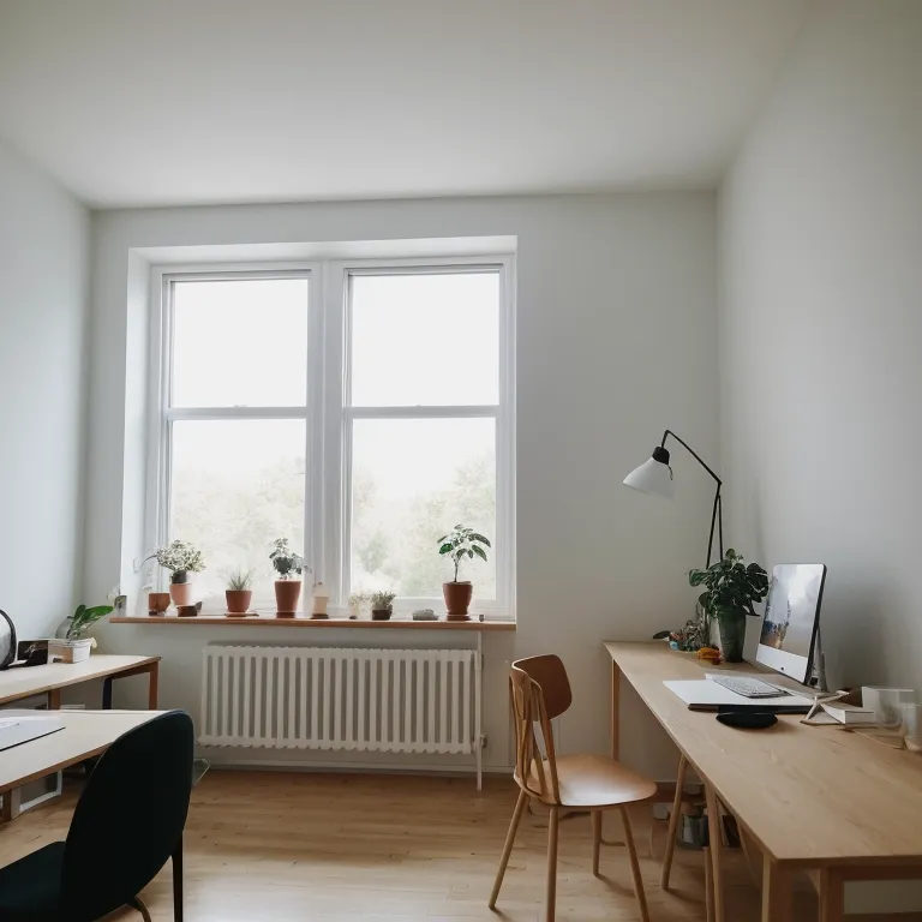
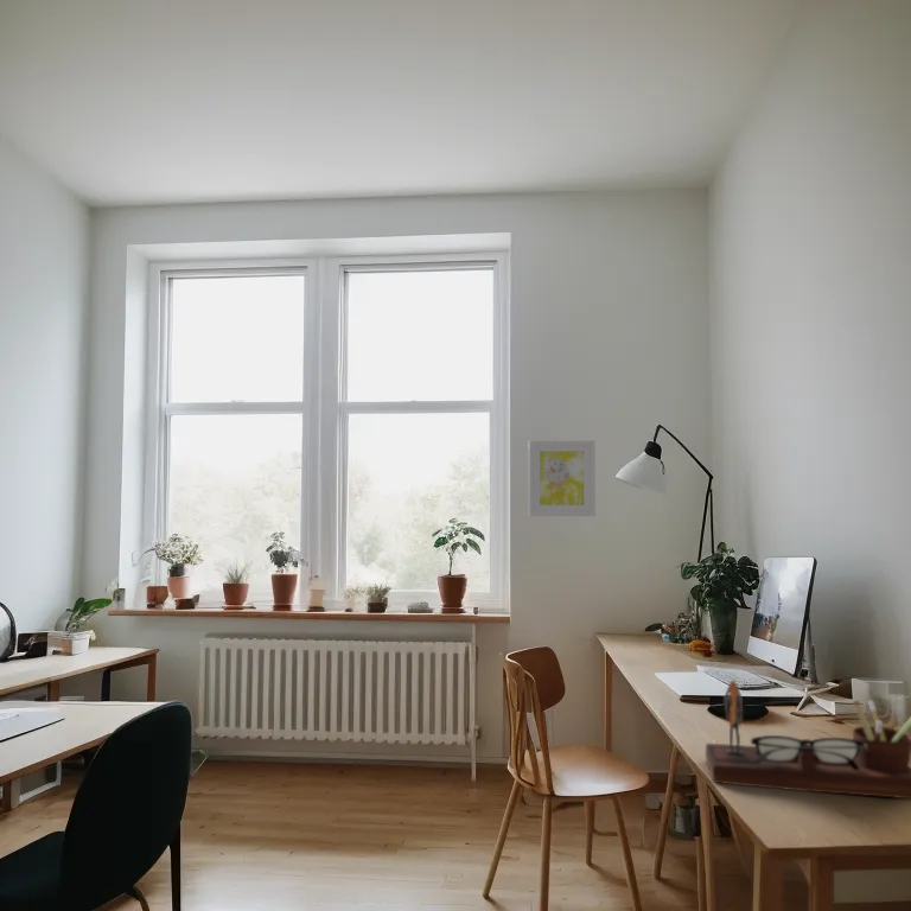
+ desk organizer (815, 739)
+ wall art (561, 478)
